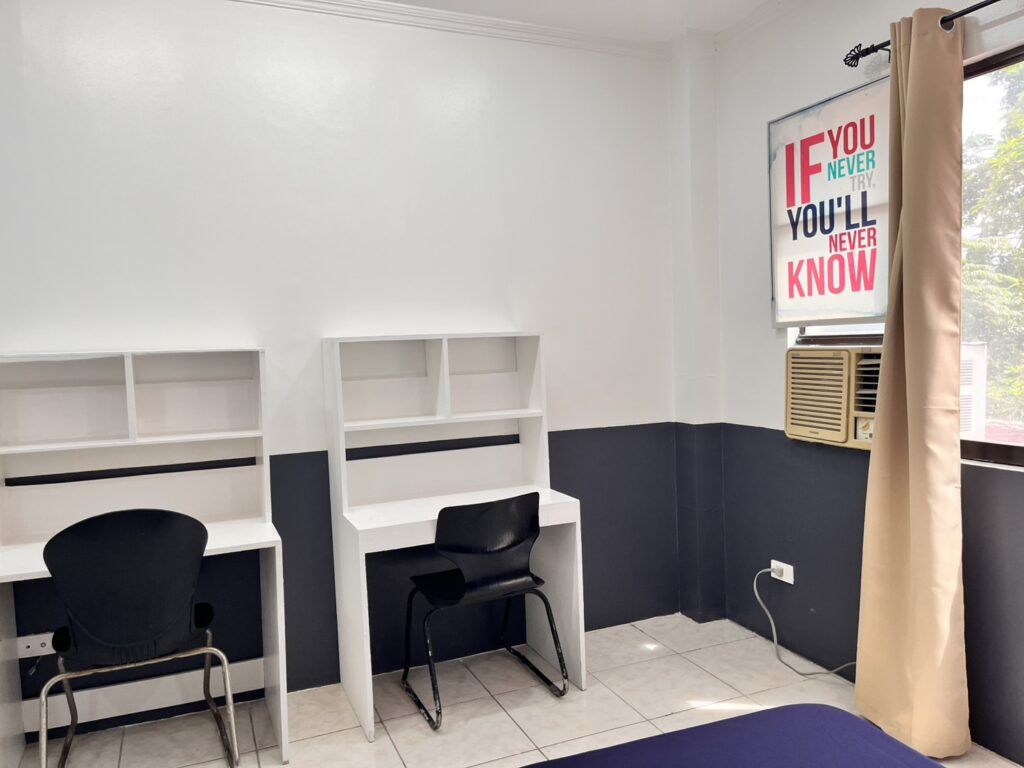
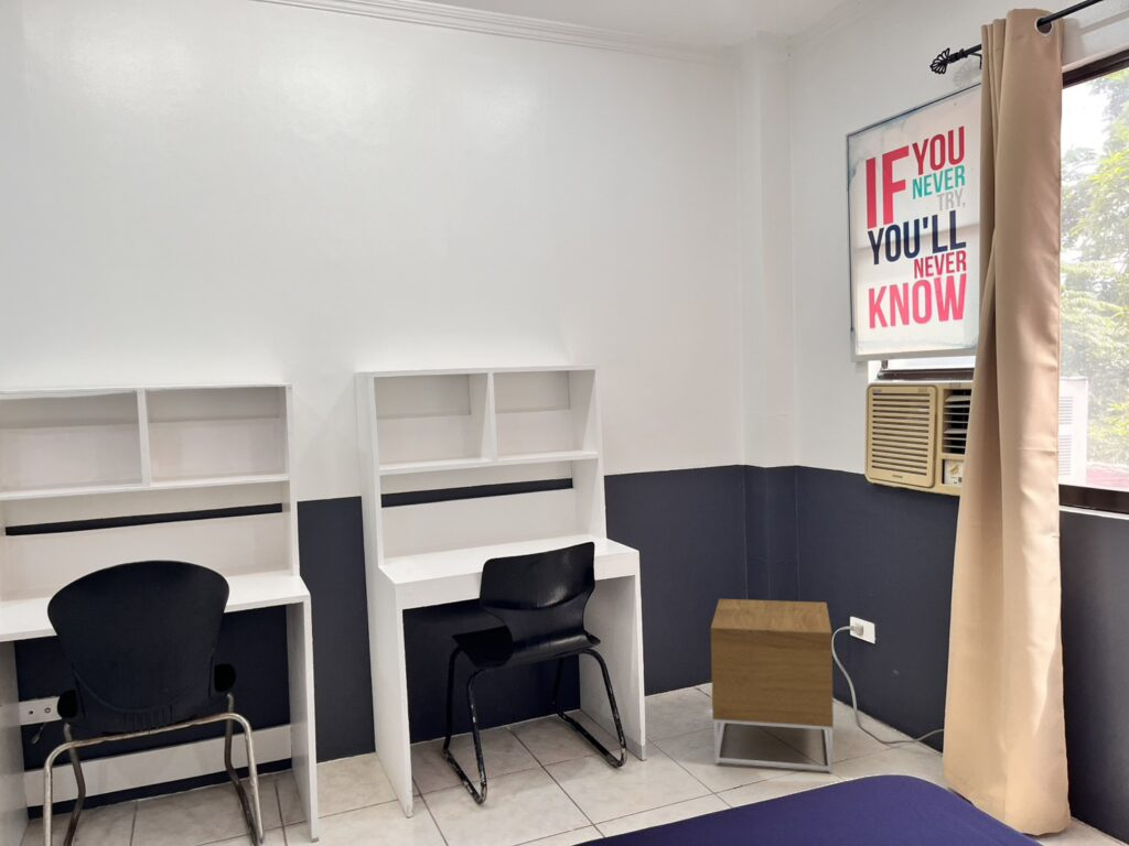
+ nightstand (772, 680)
